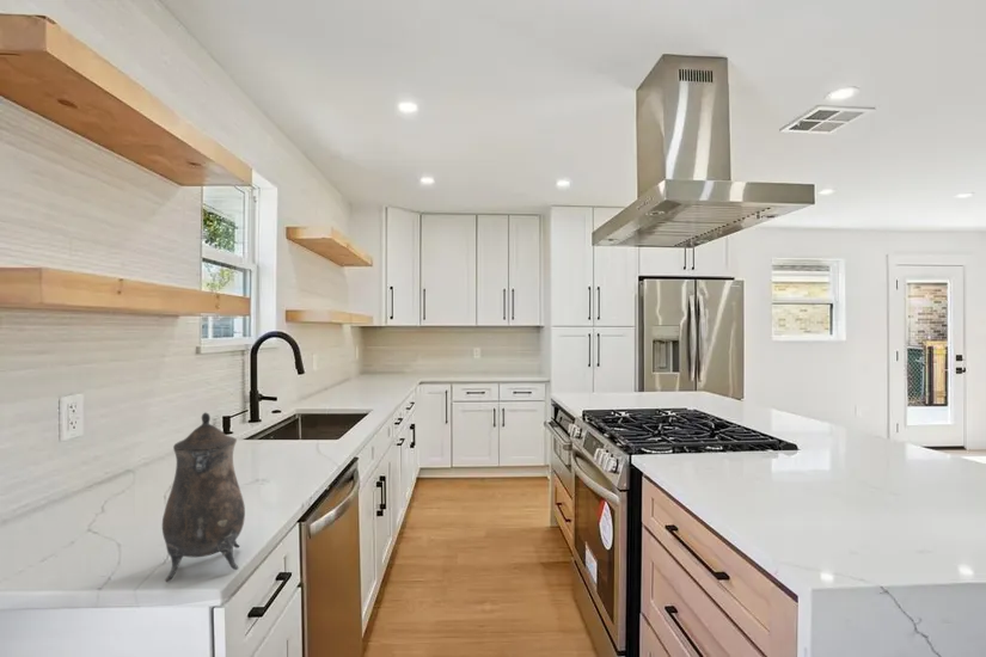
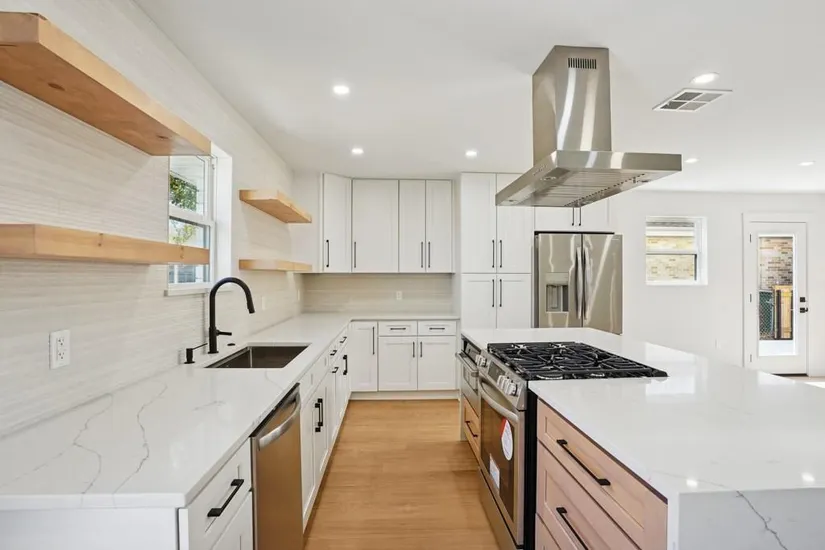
- teapot (208, 484)
